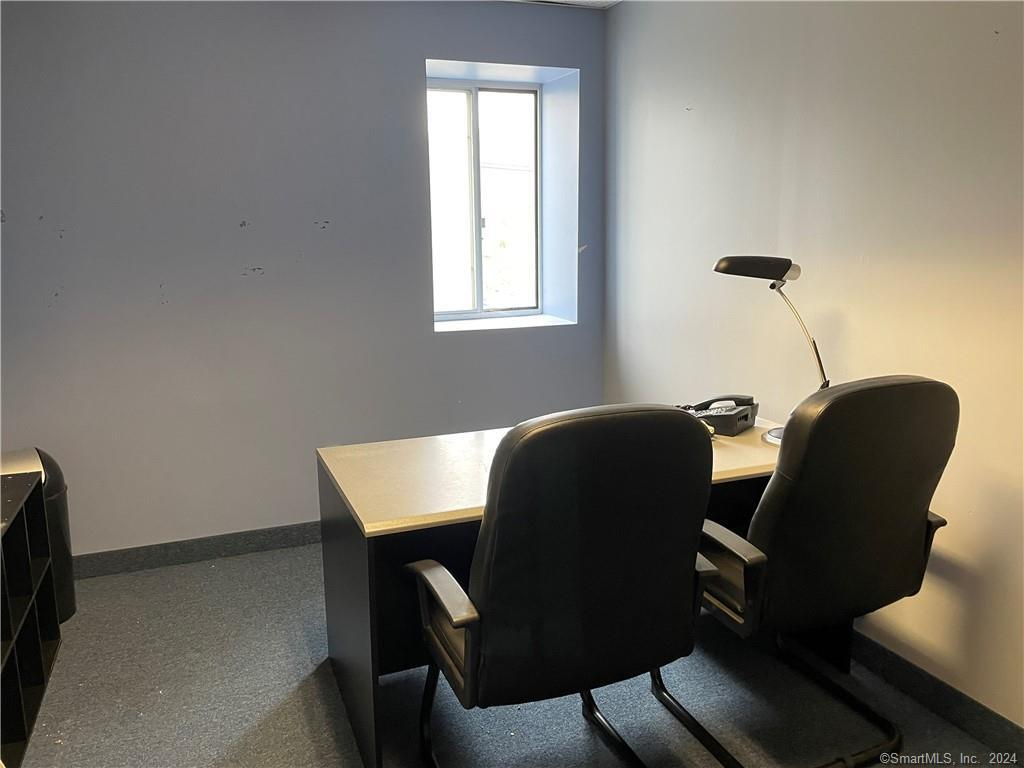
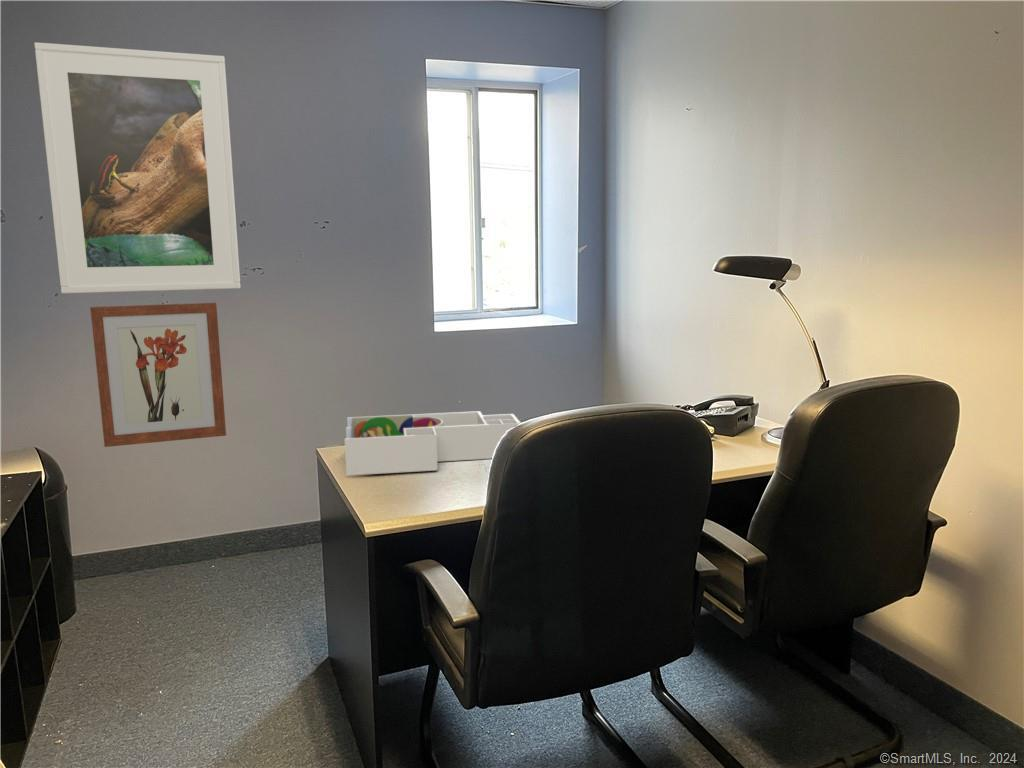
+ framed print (144, 173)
+ wall art (161, 373)
+ desk organizer (434, 440)
